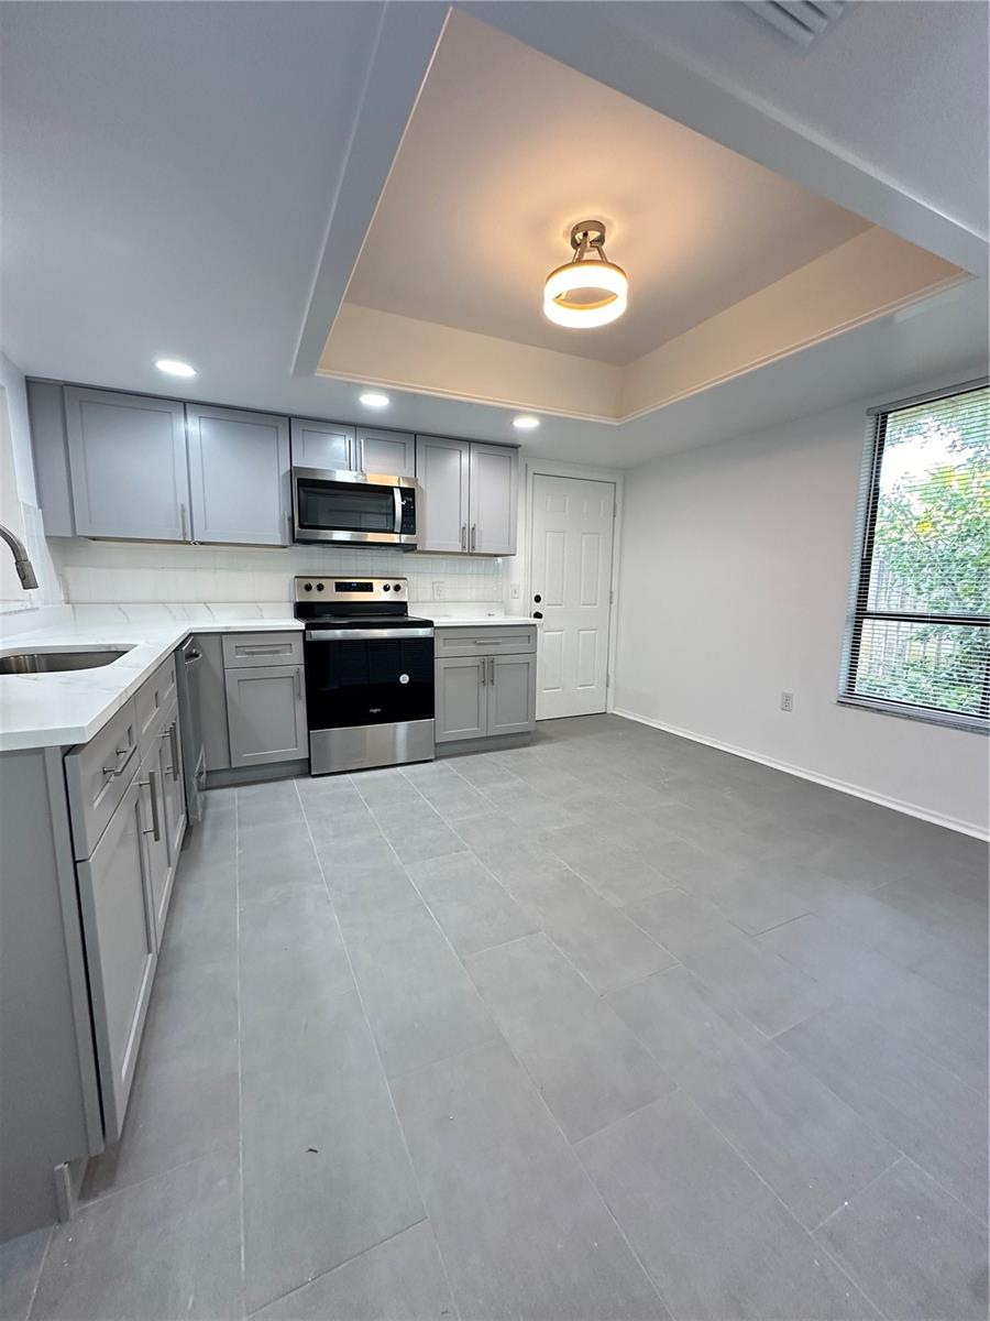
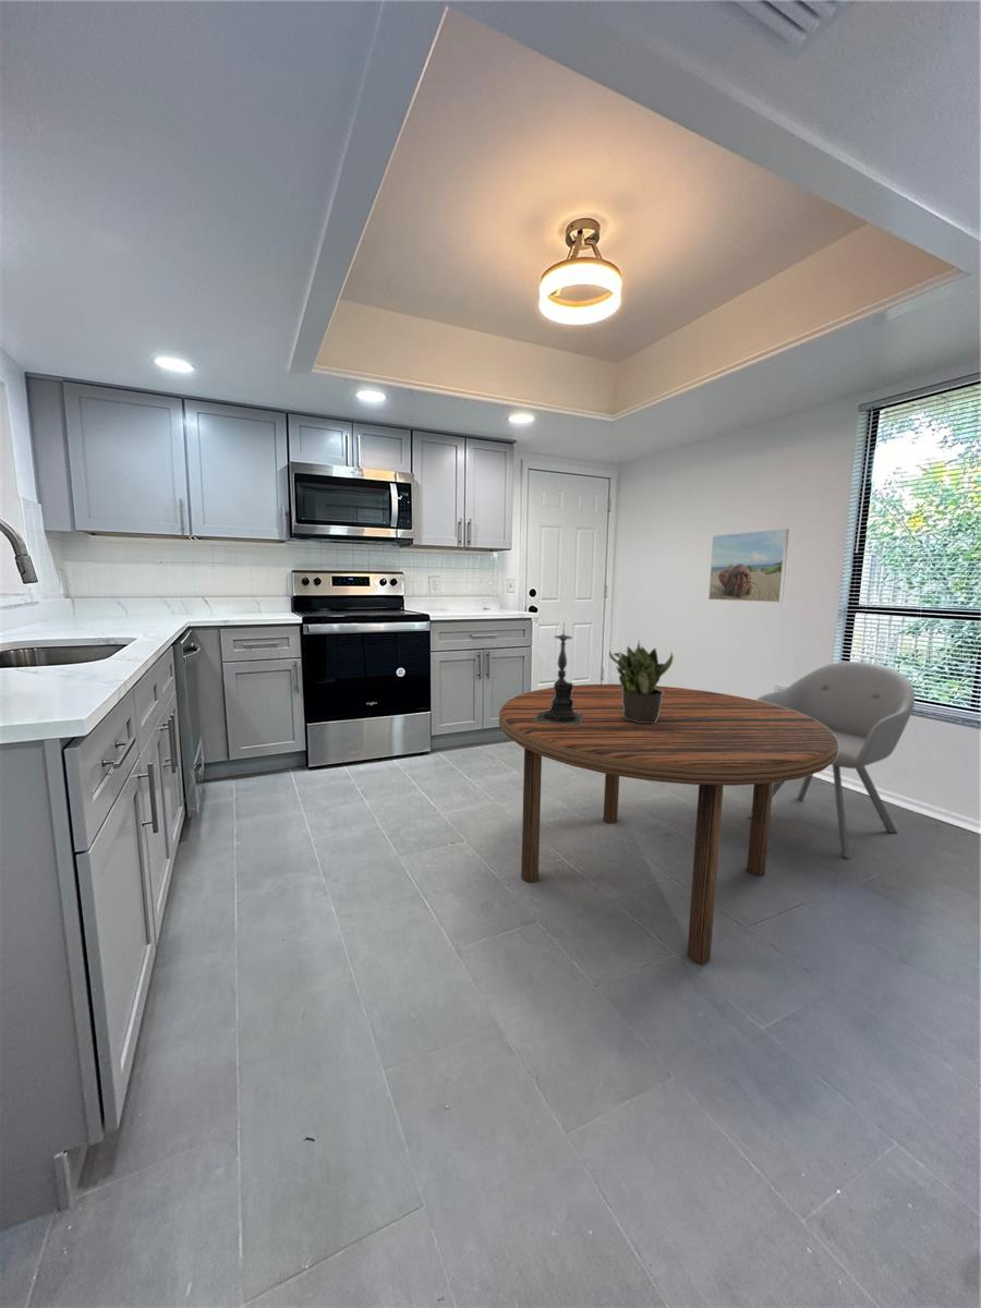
+ chair (838, 746)
+ candle holder (560, 669)
+ dining table (653, 780)
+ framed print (746, 567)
+ potted plant (642, 678)
